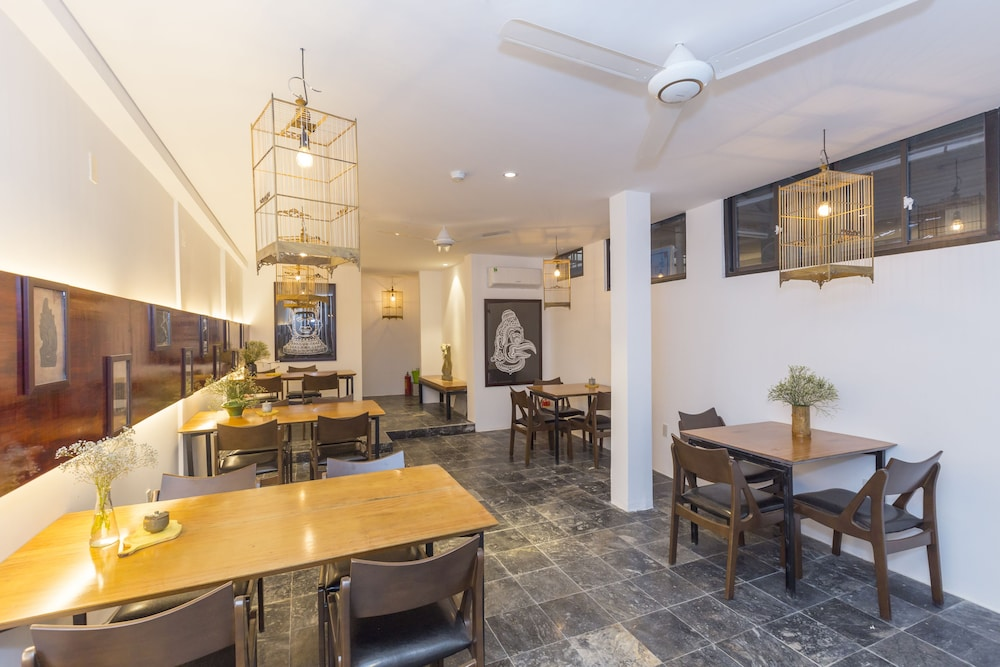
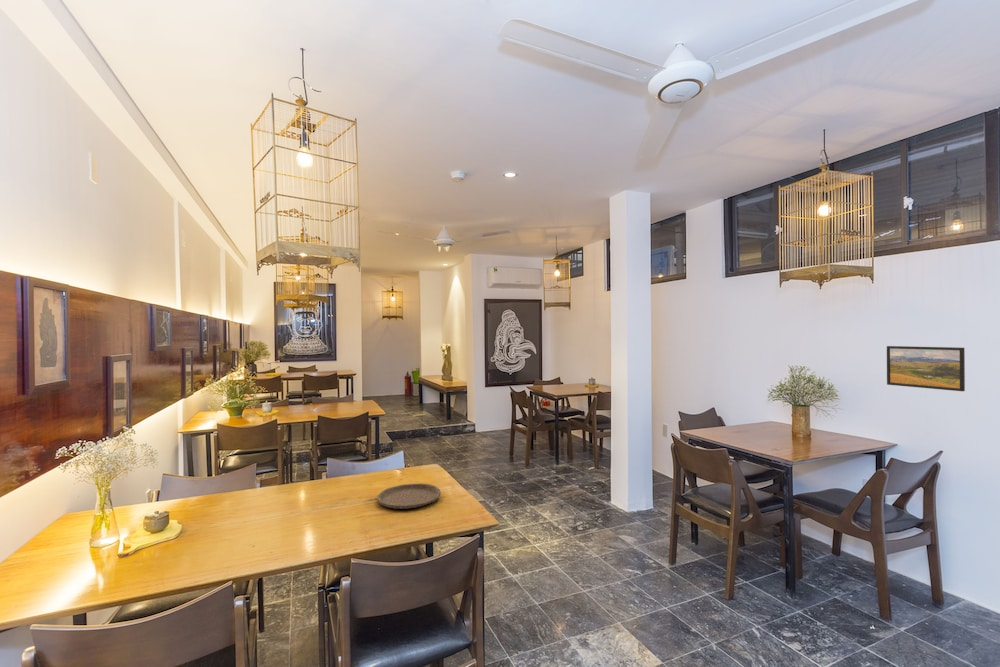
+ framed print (923, 367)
+ plate (409, 496)
